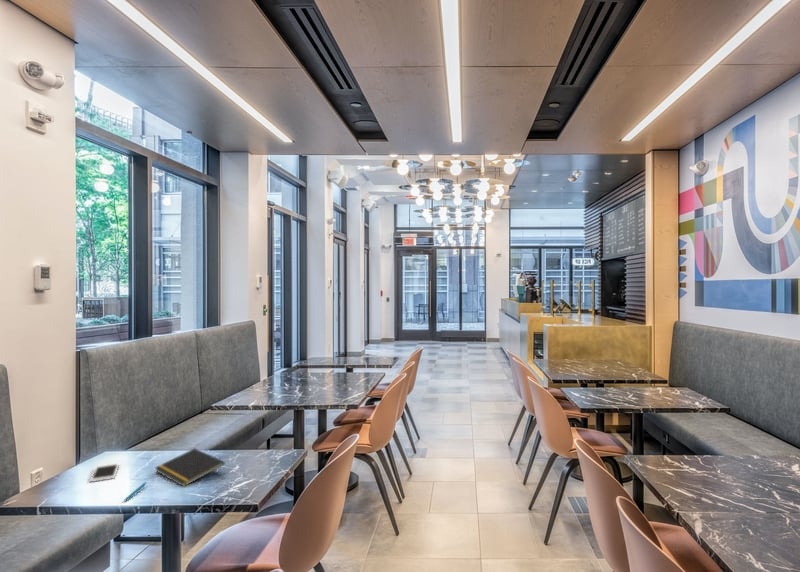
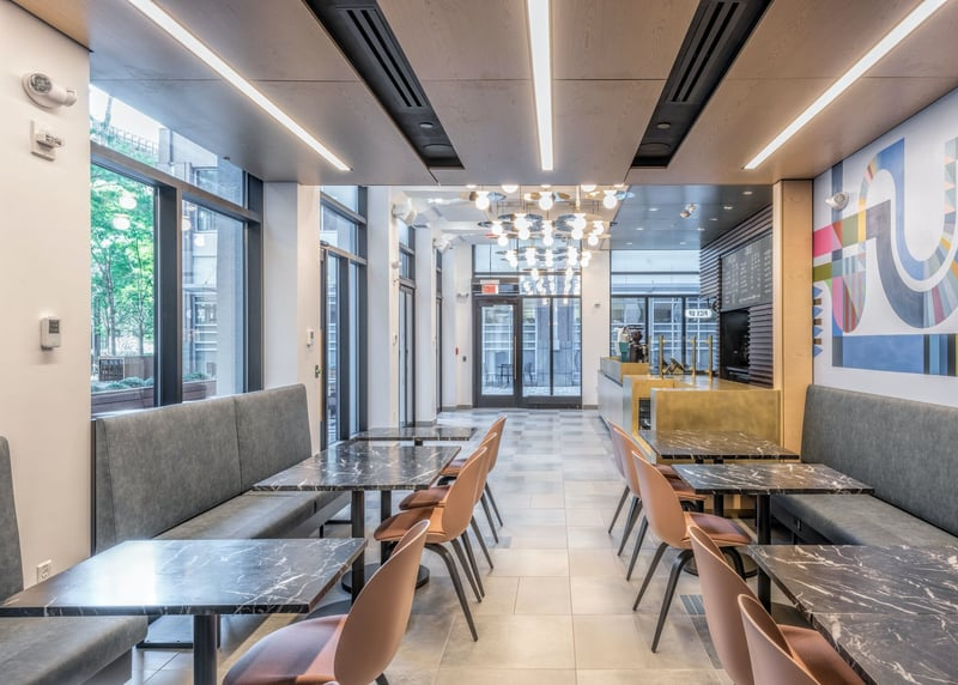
- notepad (189, 466)
- pen (135, 491)
- cell phone (105, 471)
